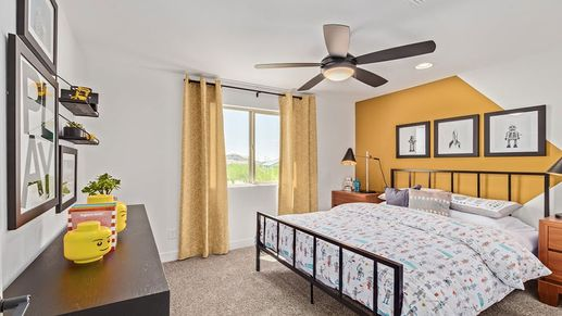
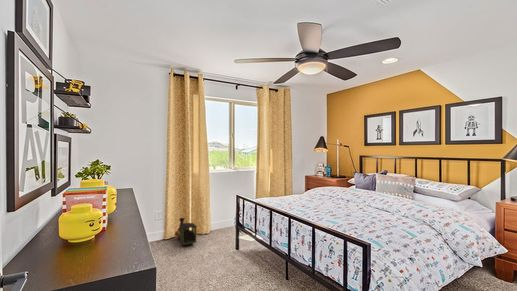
+ toy train (185, 231)
